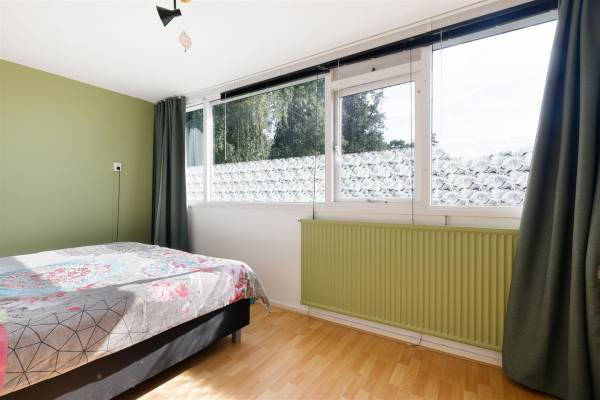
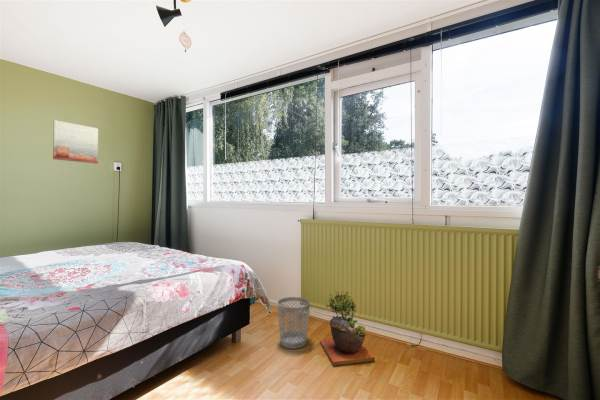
+ wastebasket (294, 322)
+ wall art (76, 143)
+ potted plant (345, 322)
